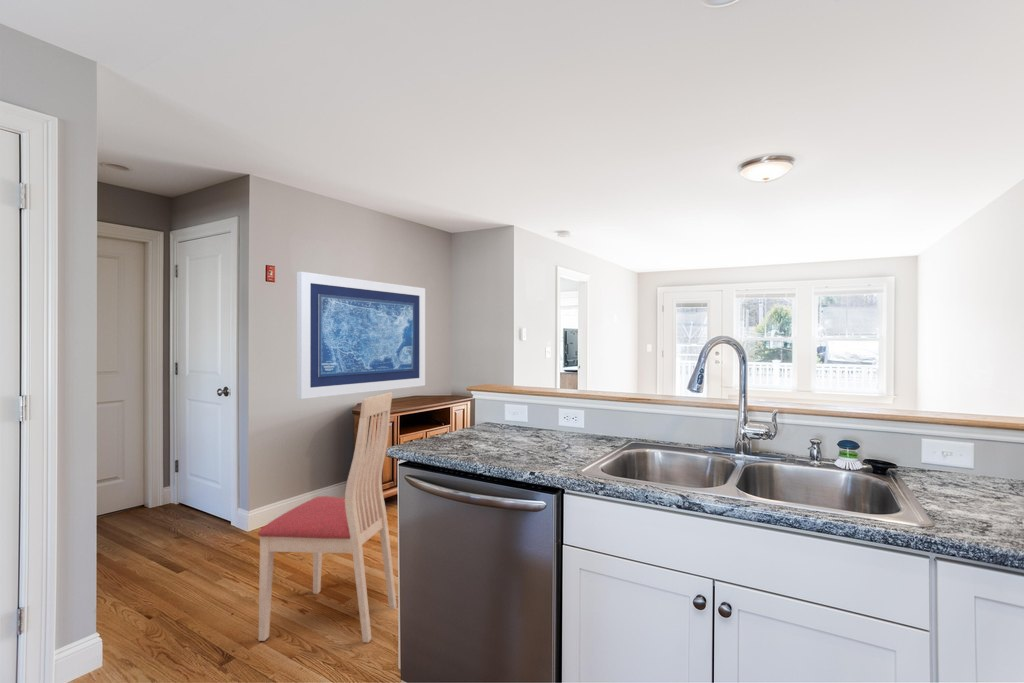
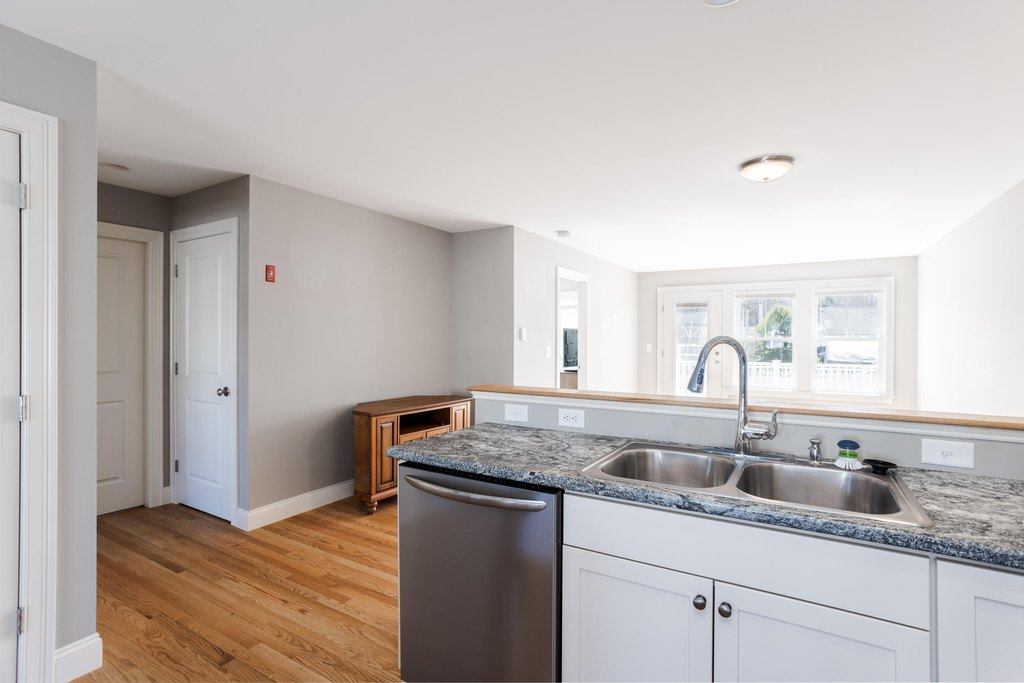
- wall art (369, 336)
- chair (335, 506)
